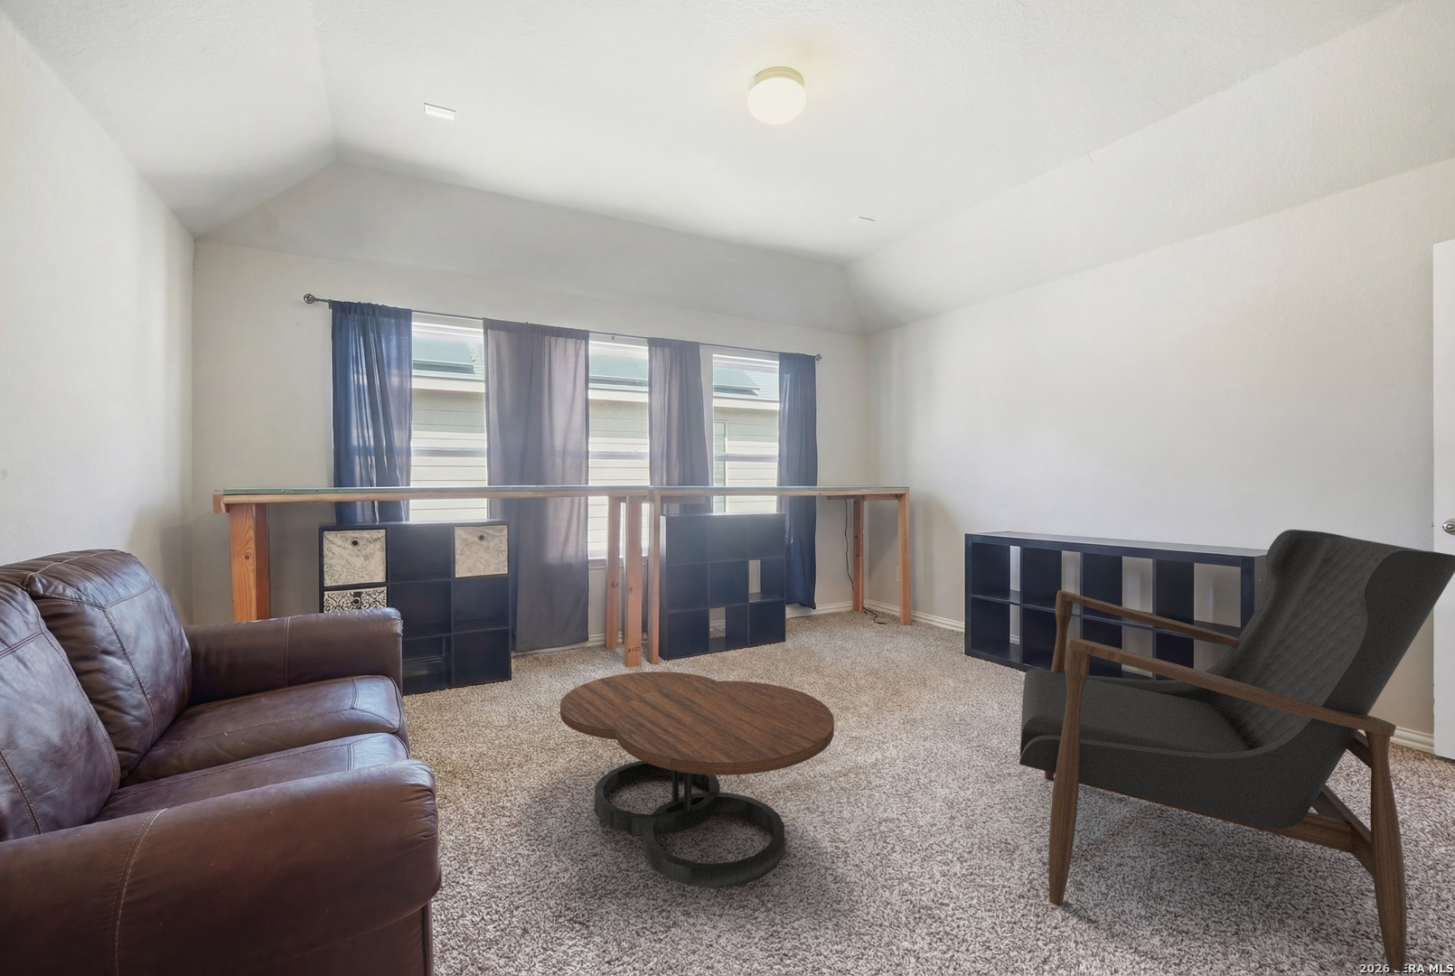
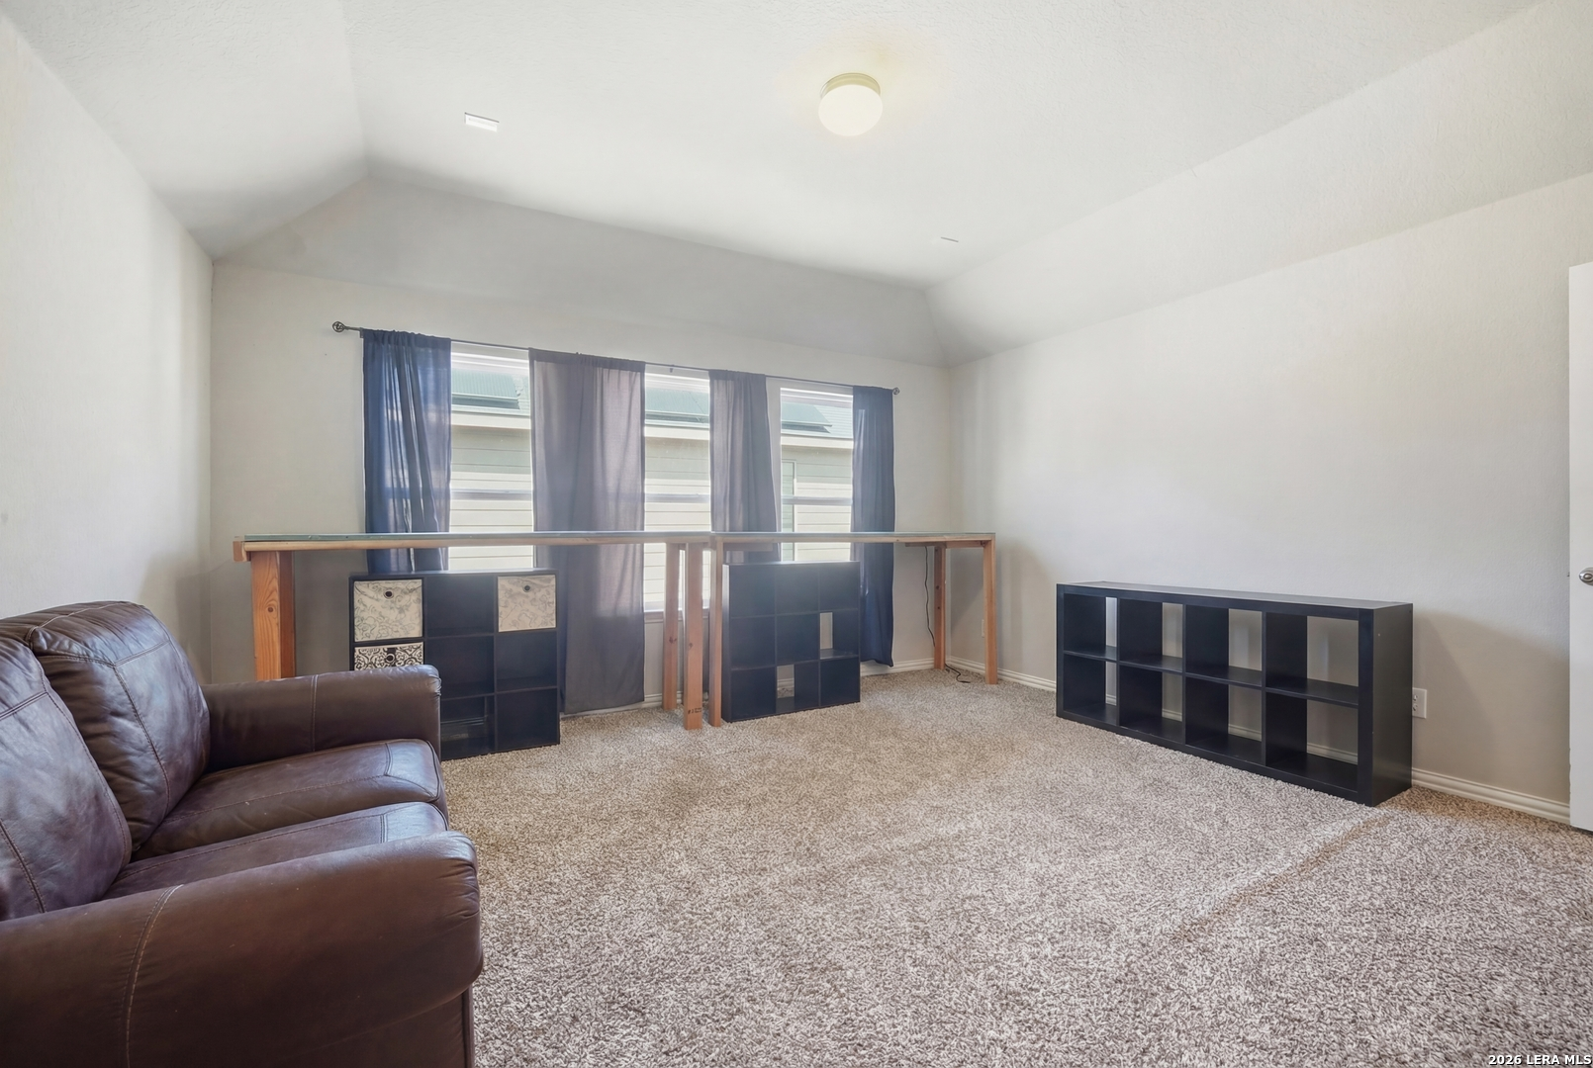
- coffee table (685, 759)
- armchair (1189, 697)
